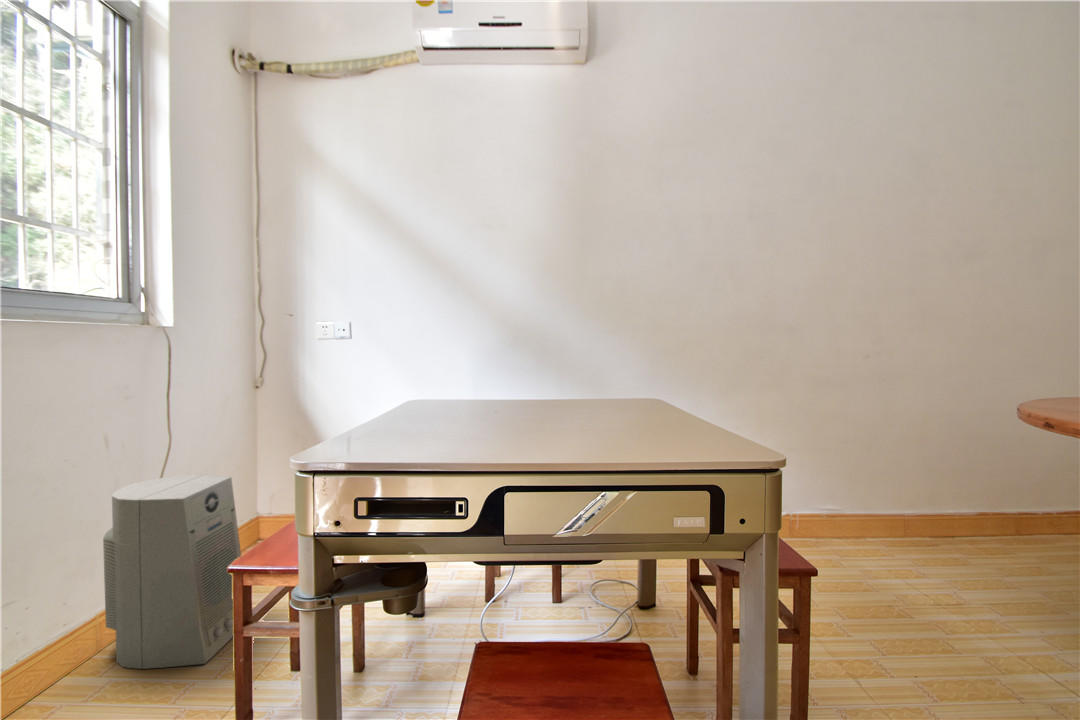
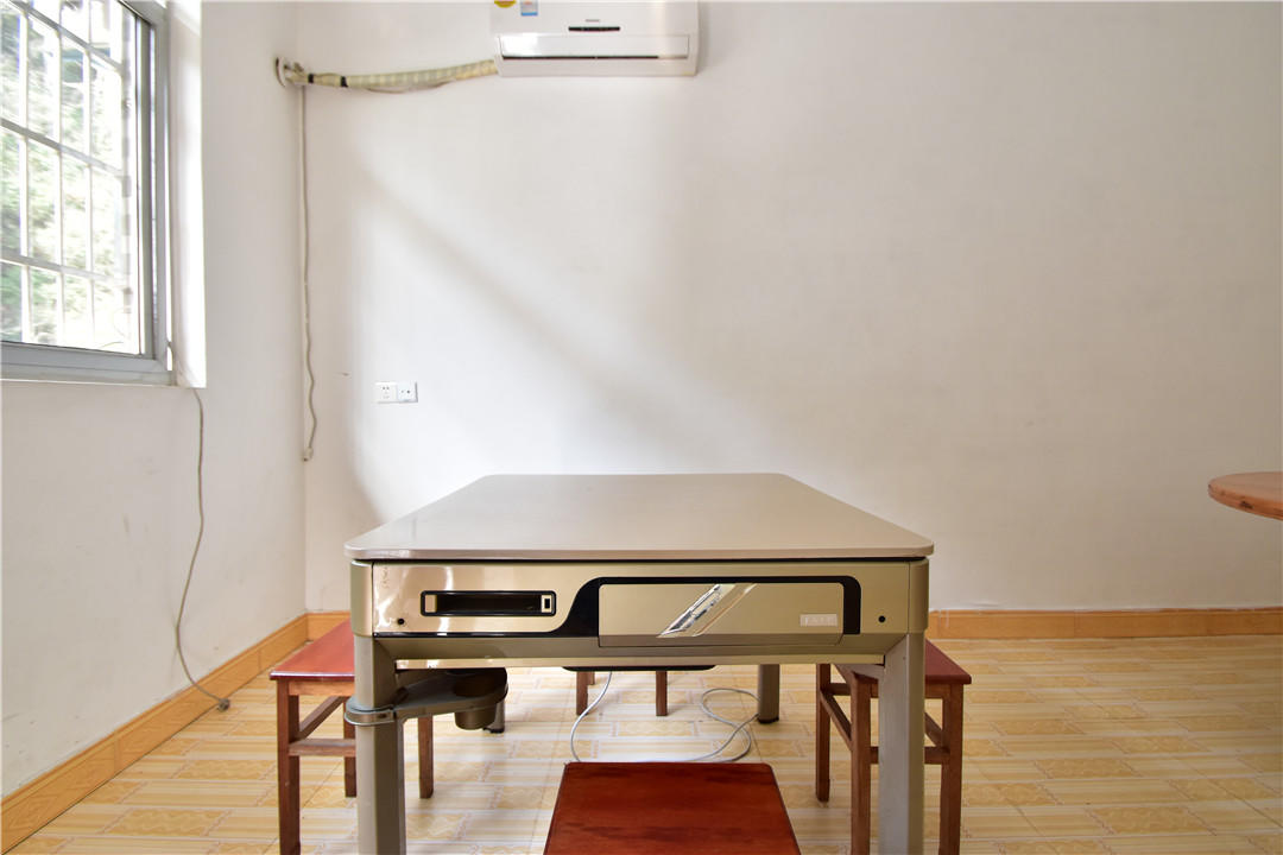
- fan (171, 564)
